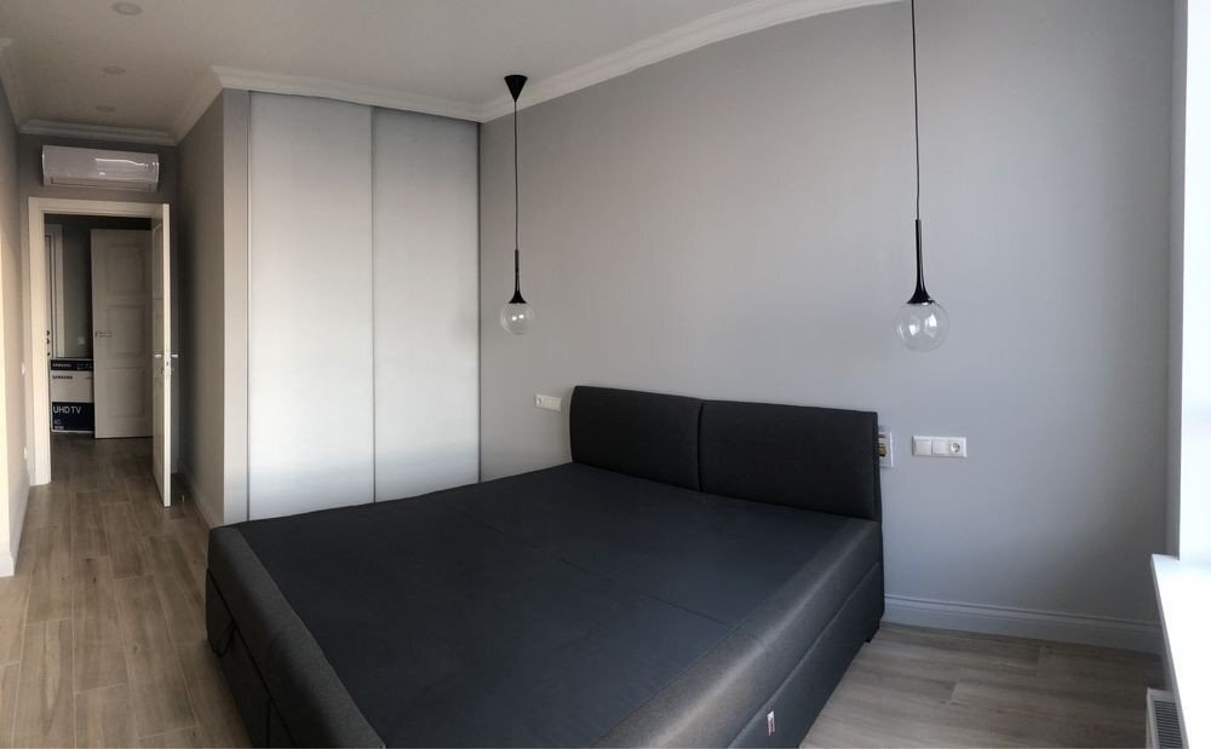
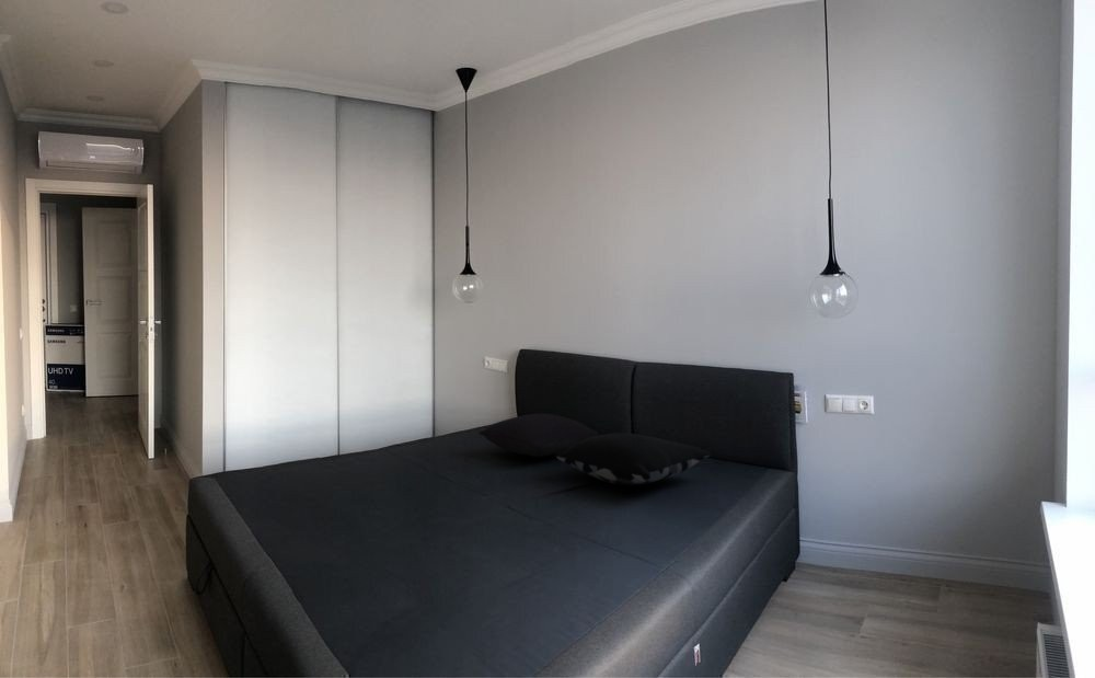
+ pillow (538, 434)
+ pillow (634, 457)
